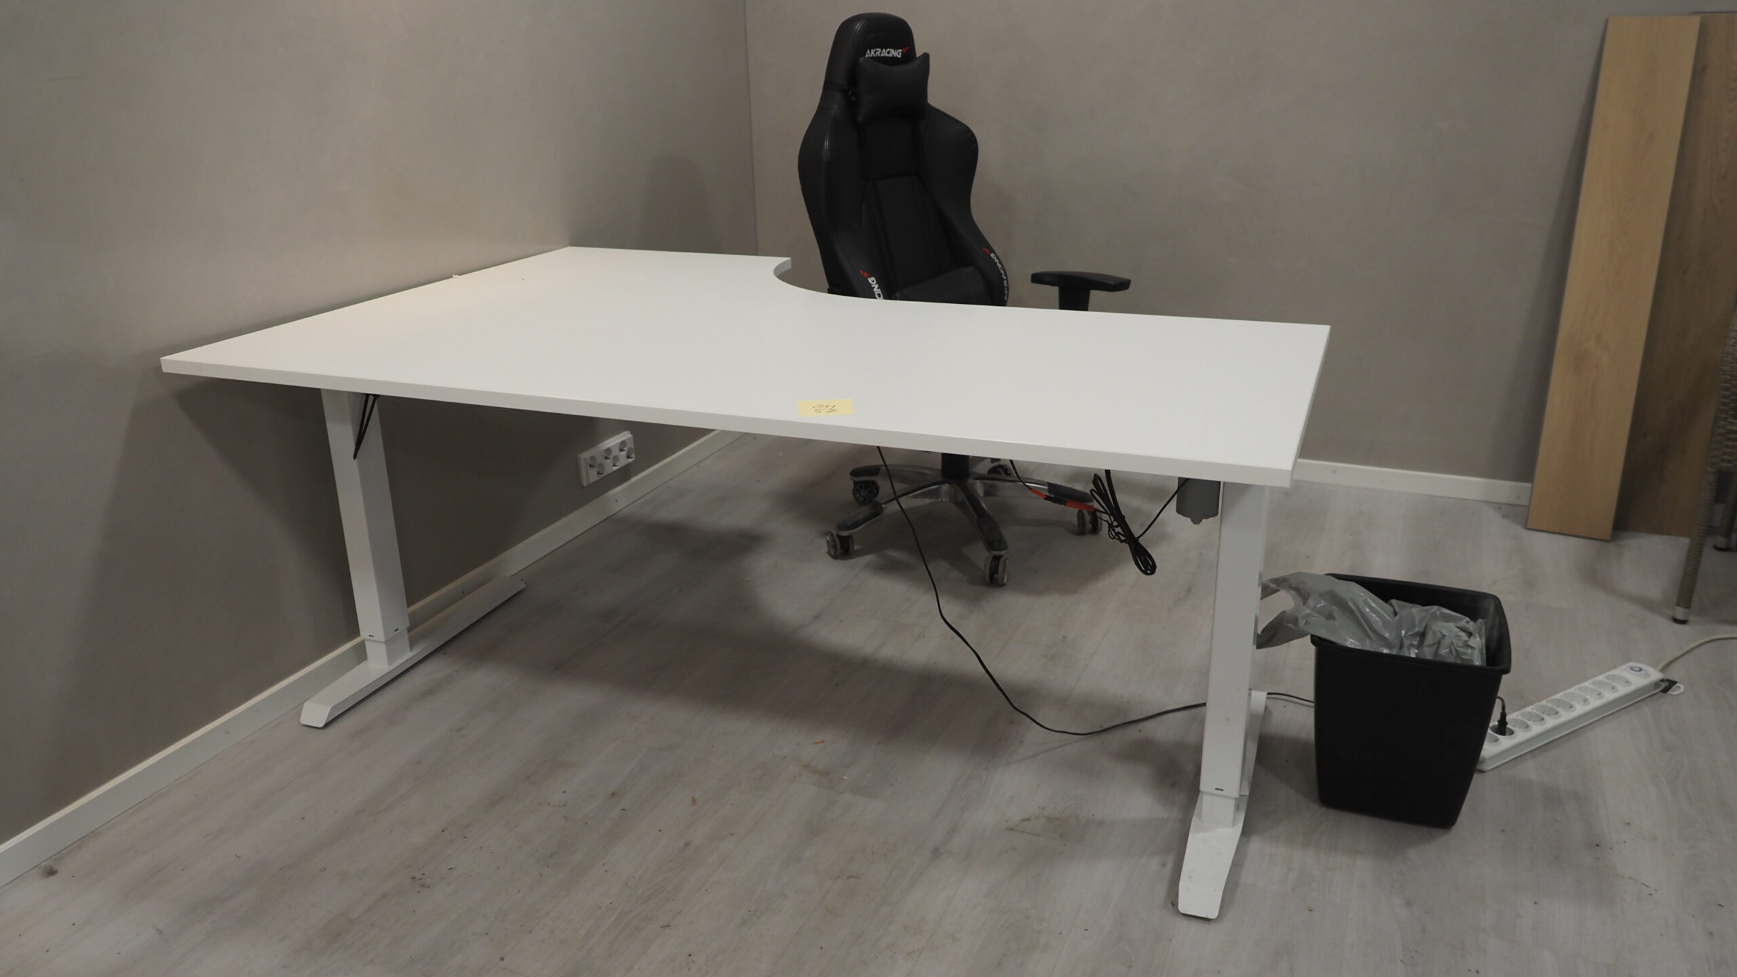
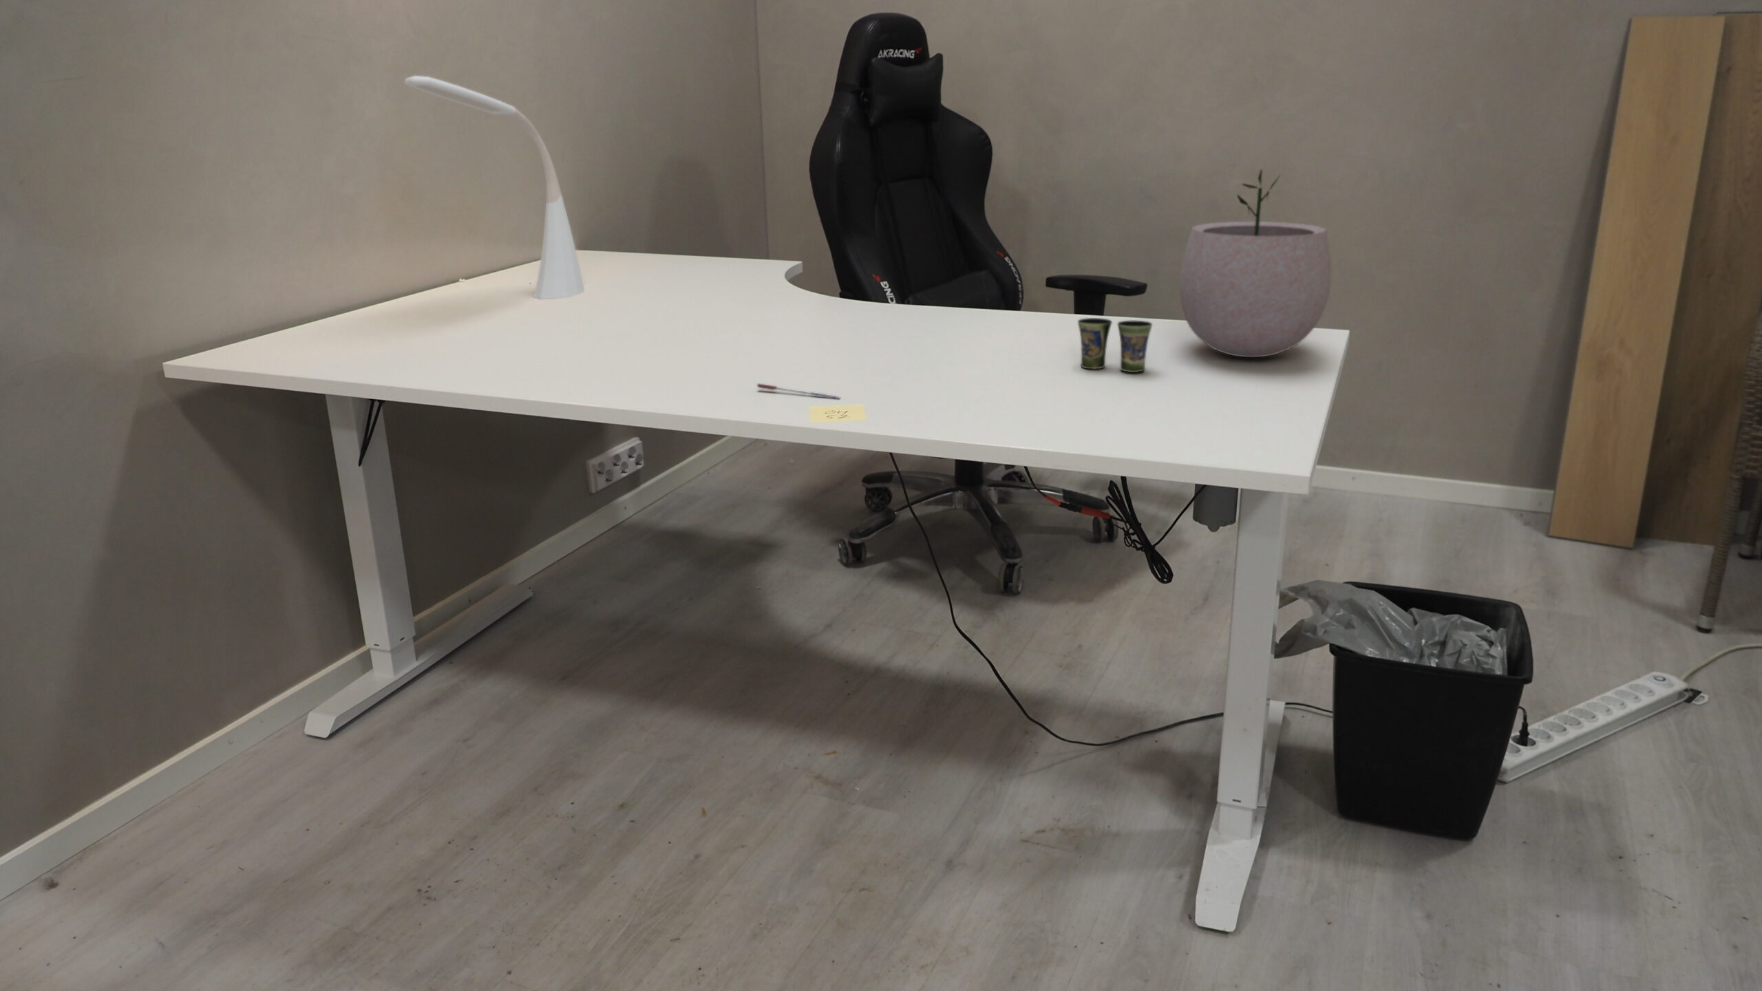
+ pen (799, 391)
+ plant pot (1255, 264)
+ cup (1121, 345)
+ desk lamp (546, 194)
